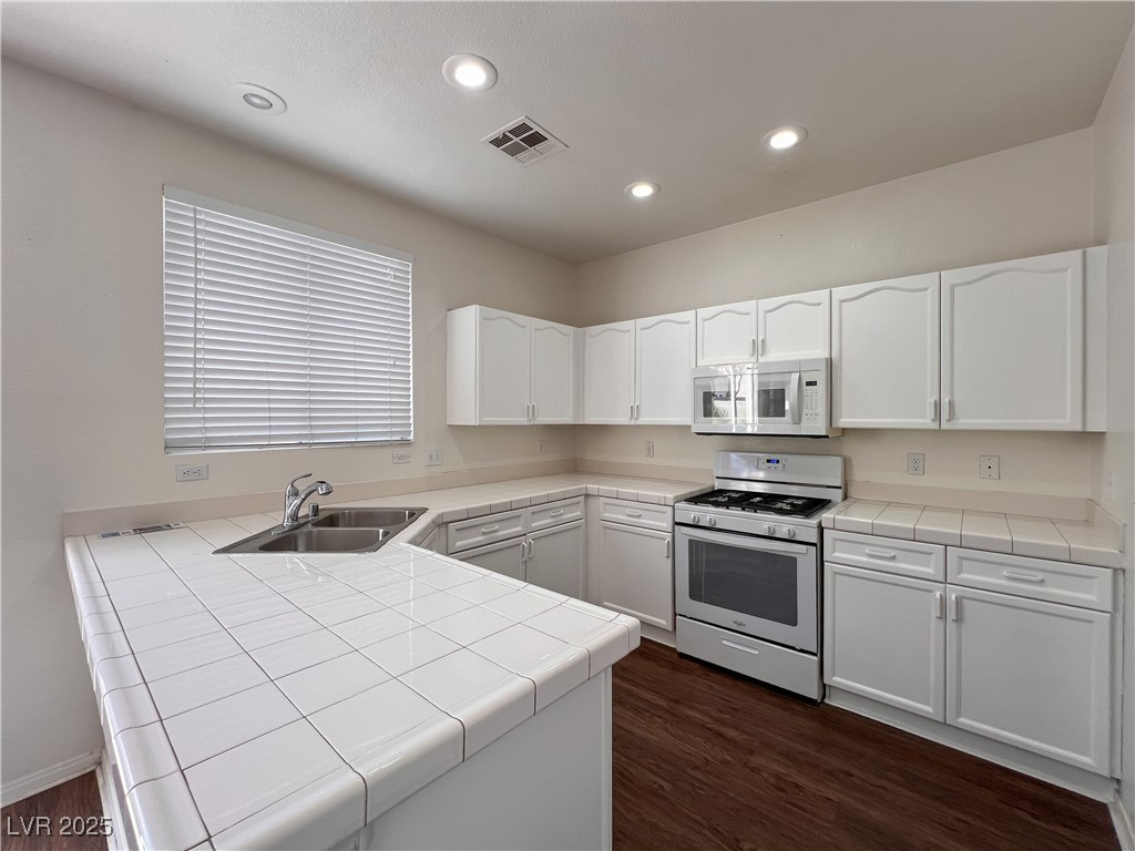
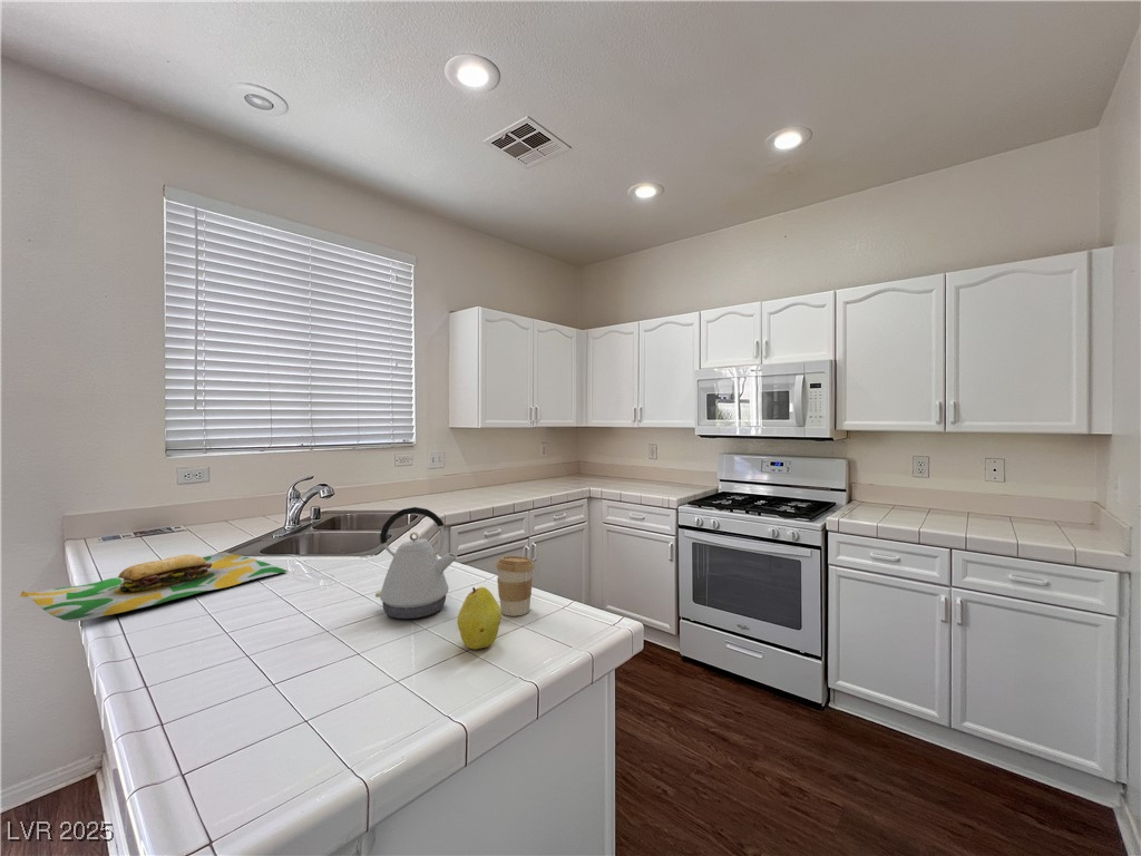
+ kettle (417, 557)
+ coffee cup (515, 583)
+ fruit (479, 615)
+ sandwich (164, 572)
